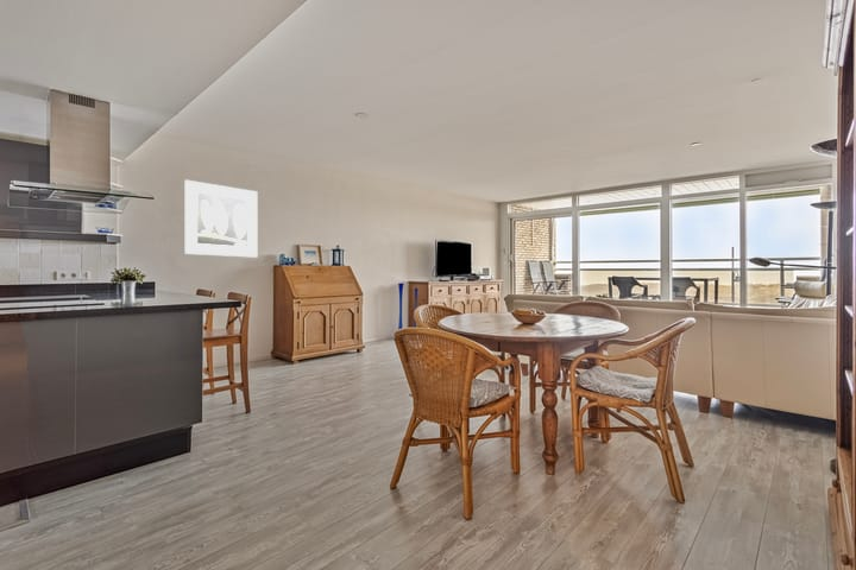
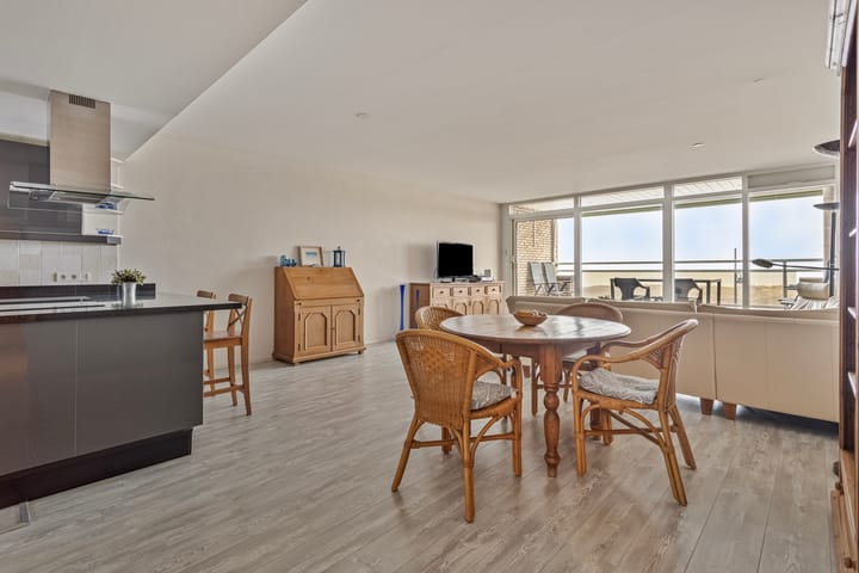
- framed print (222, 220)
